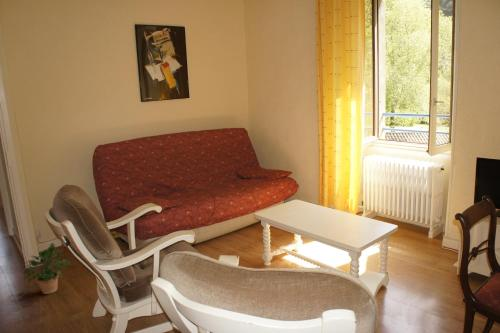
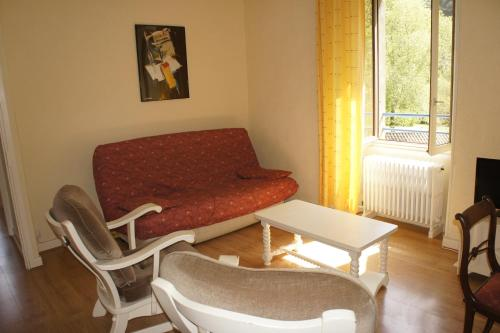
- potted plant (43, 268)
